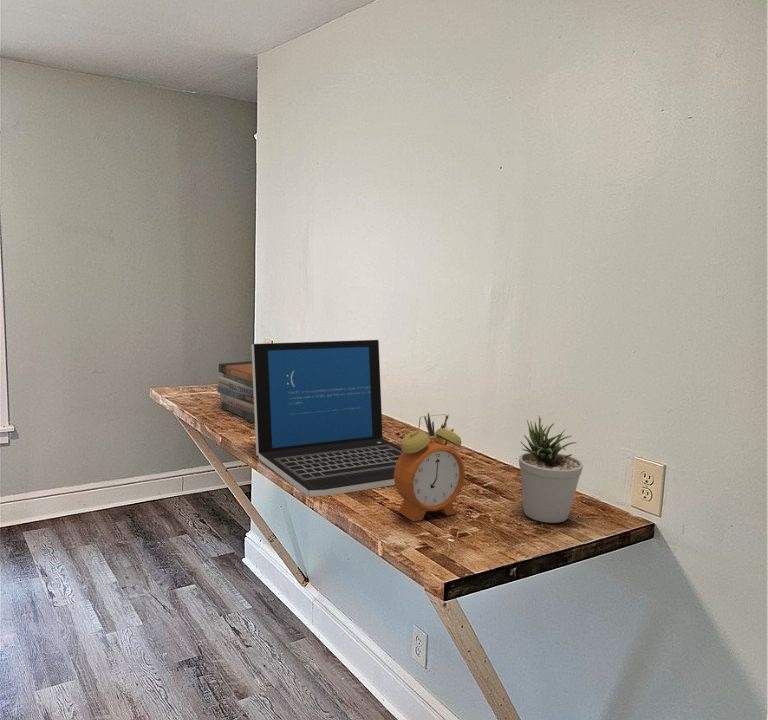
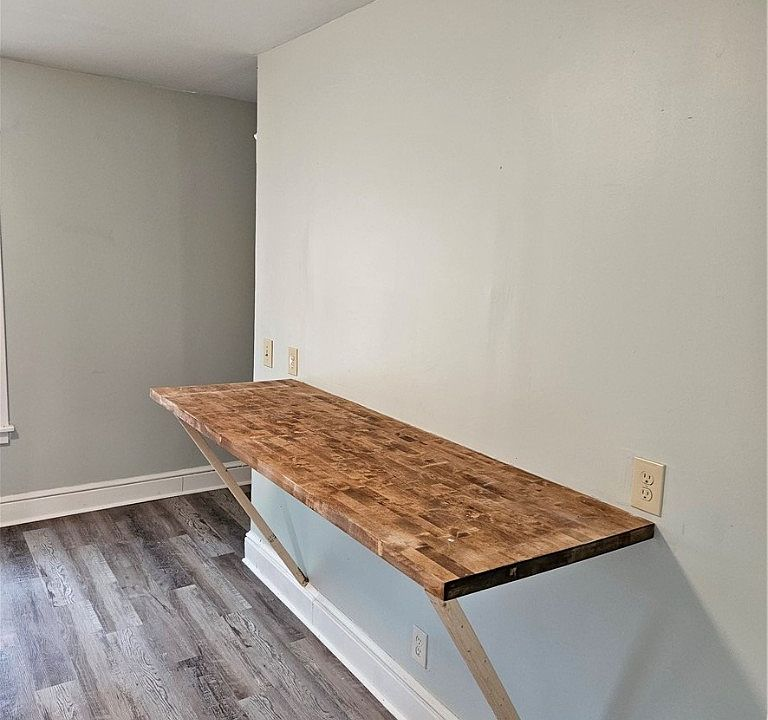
- book stack (253, 391)
- laptop (347, 408)
- potted plant (549, 467)
- pencil box (436, 435)
- alarm clock (430, 465)
